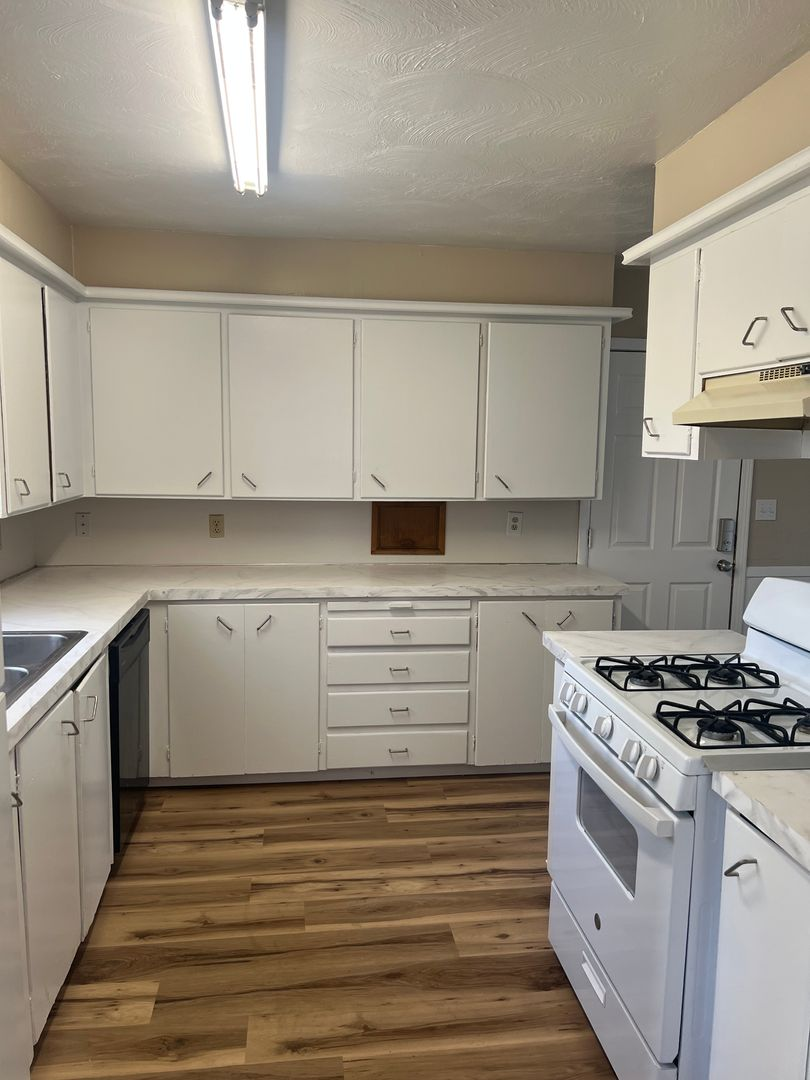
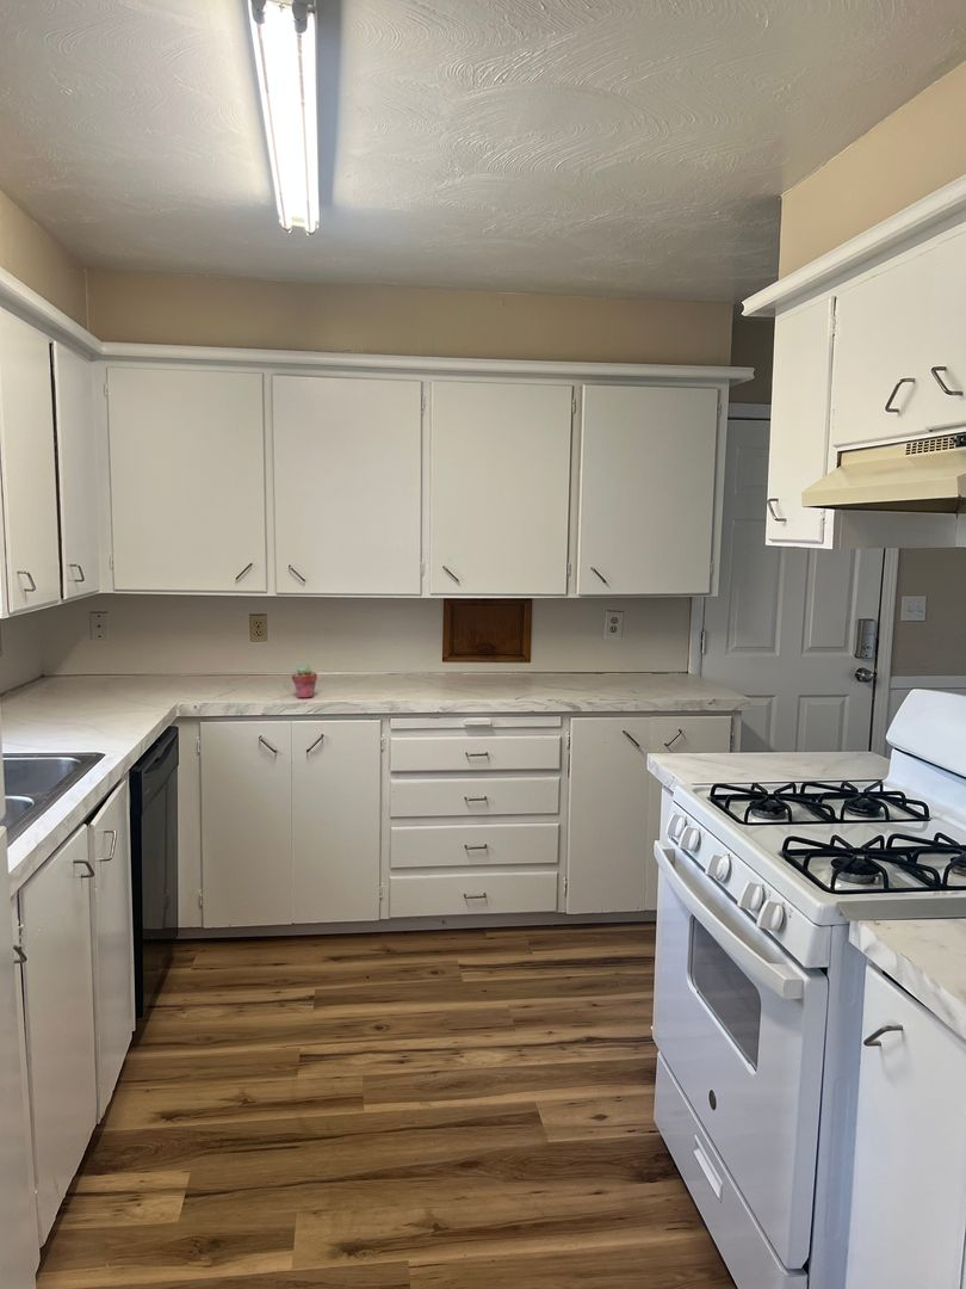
+ potted succulent (304, 680)
